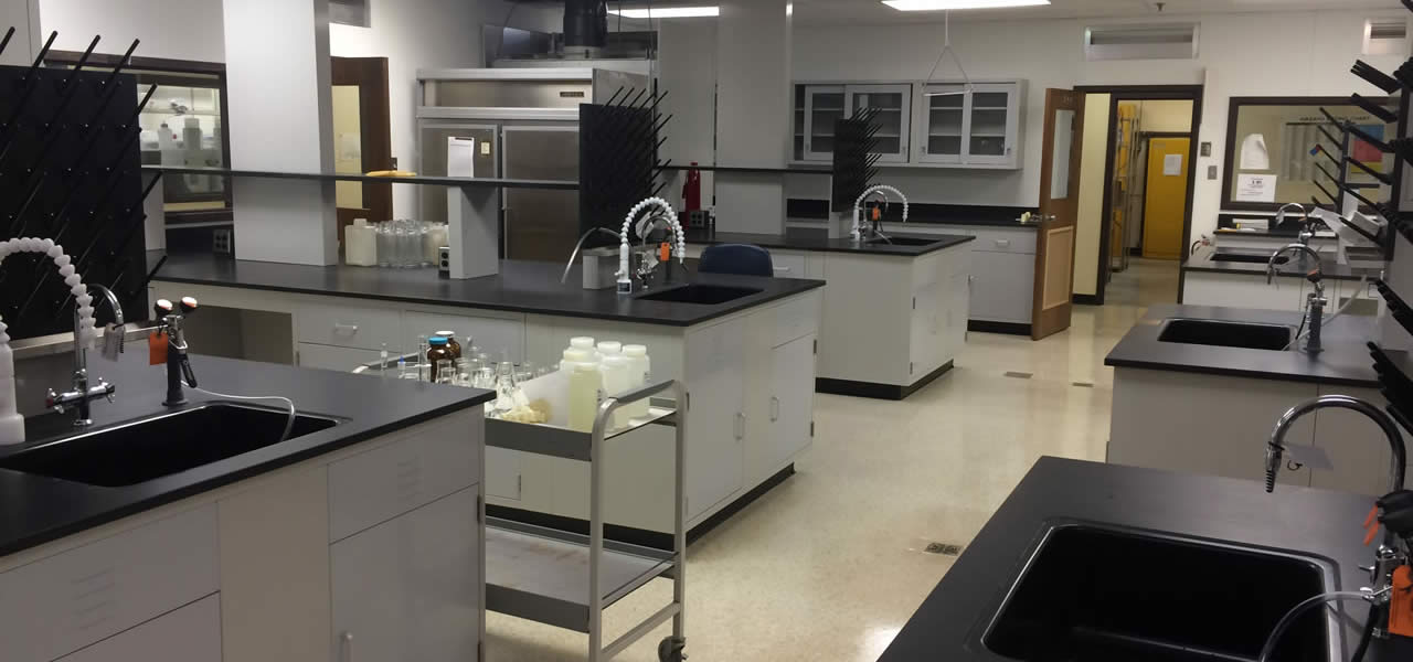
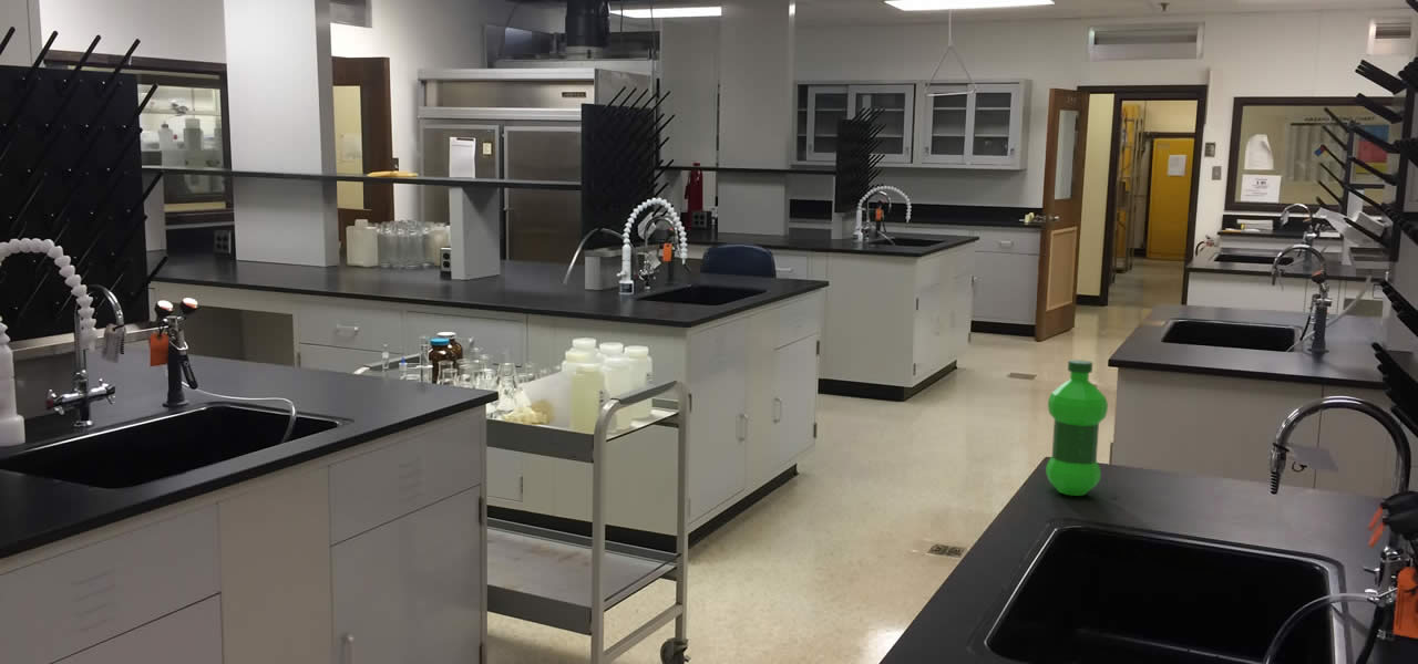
+ plastic bottle (1076, 427)
